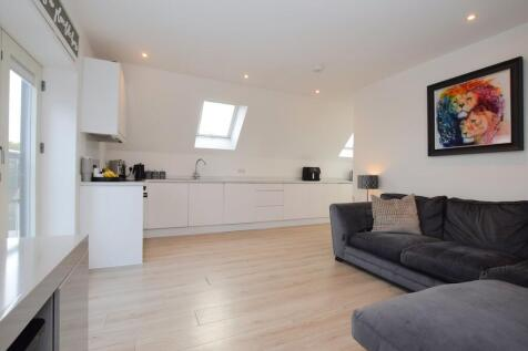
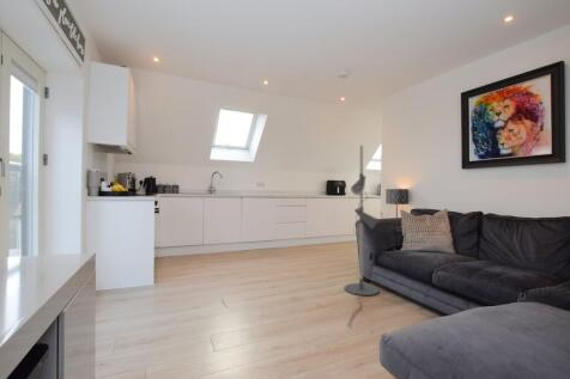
+ floor lamp (356, 219)
